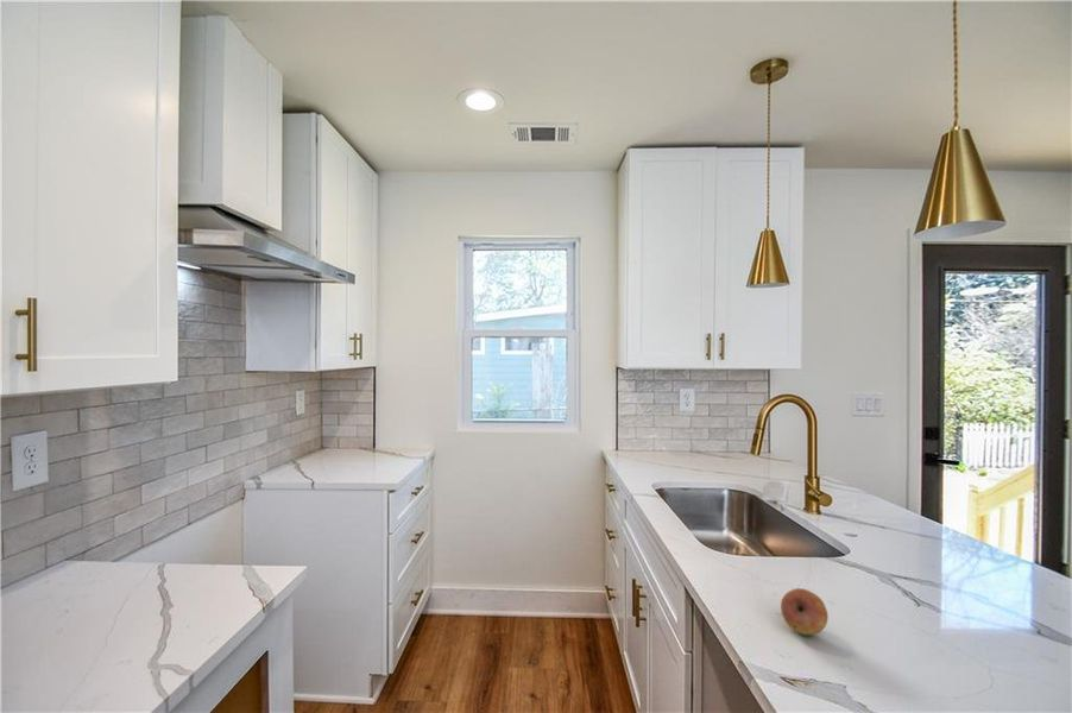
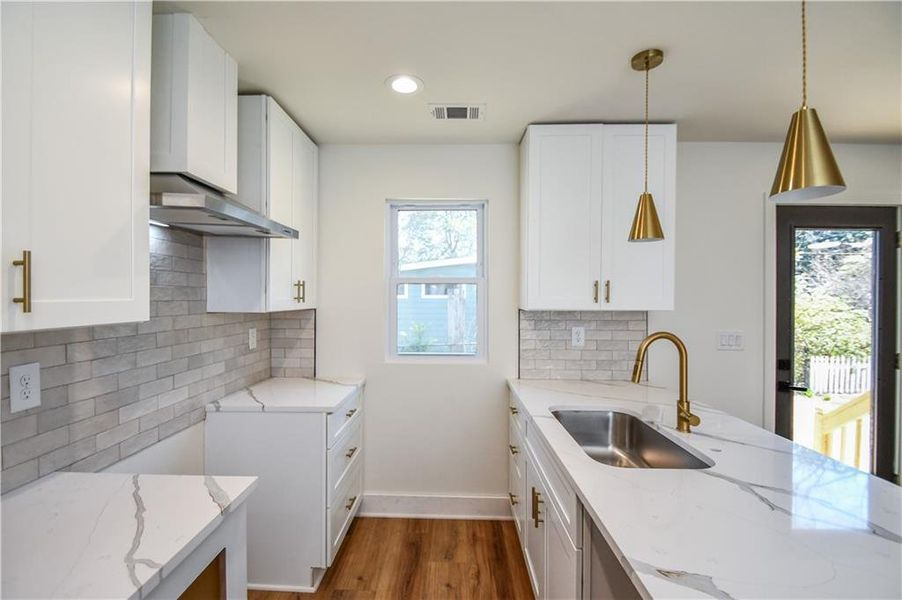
- fruit (803, 611)
